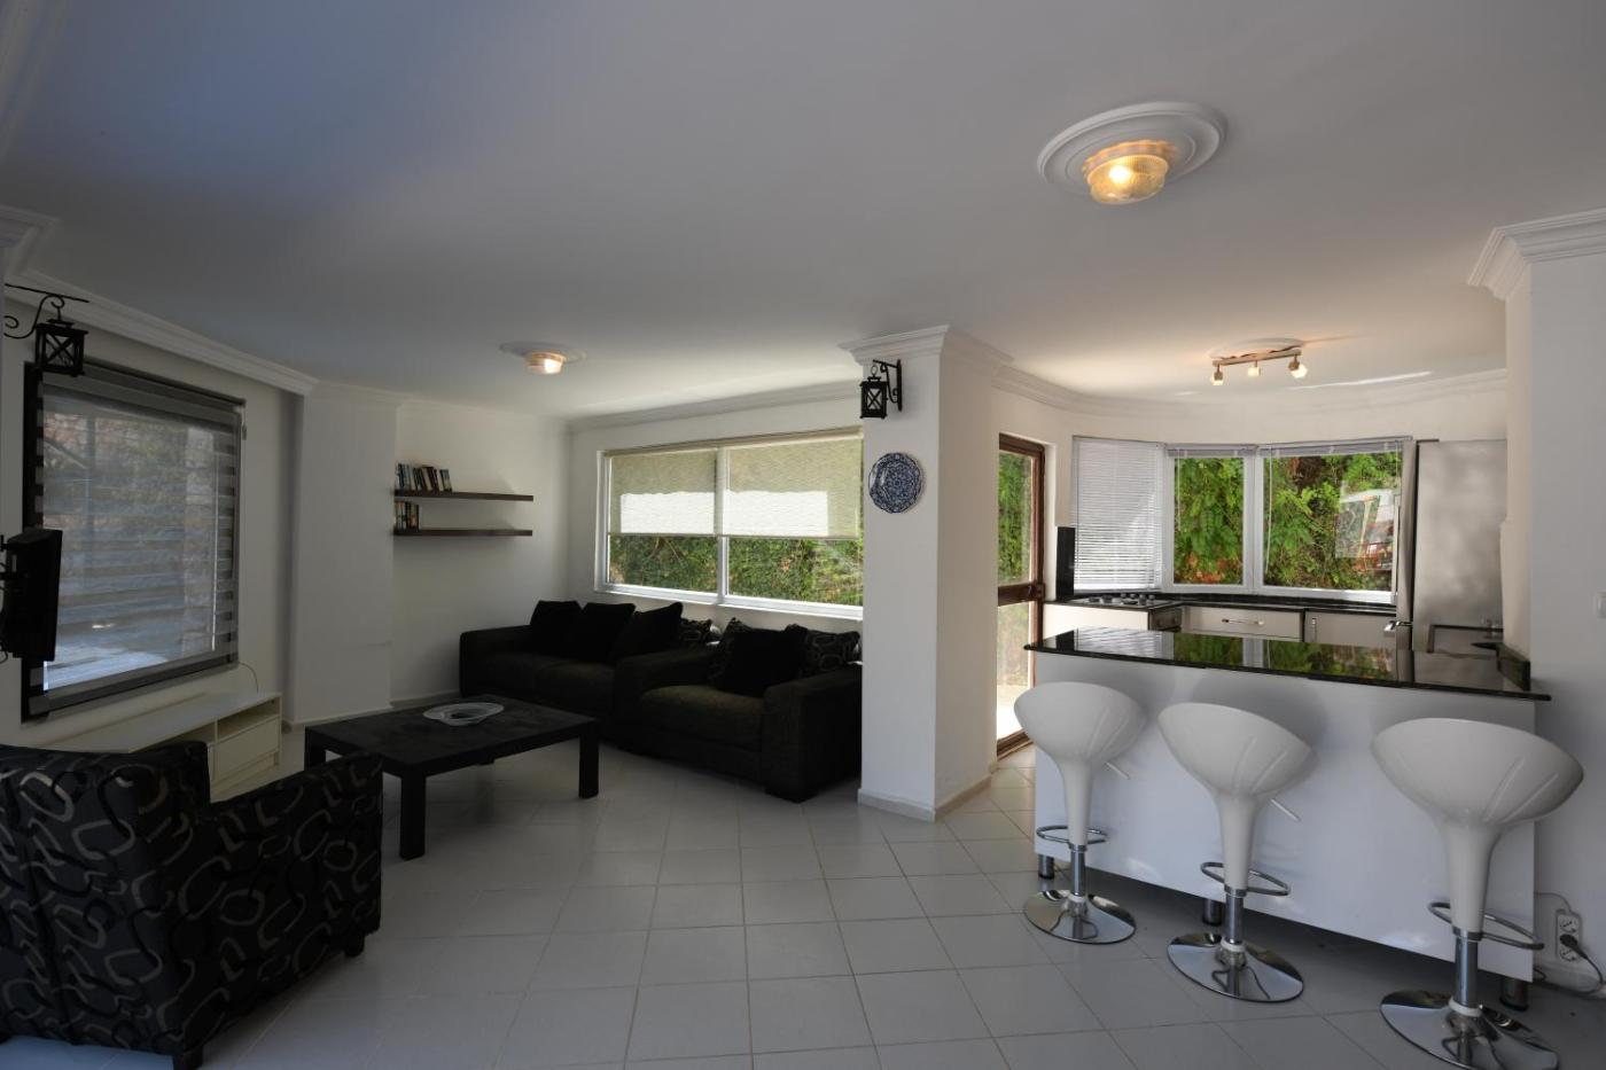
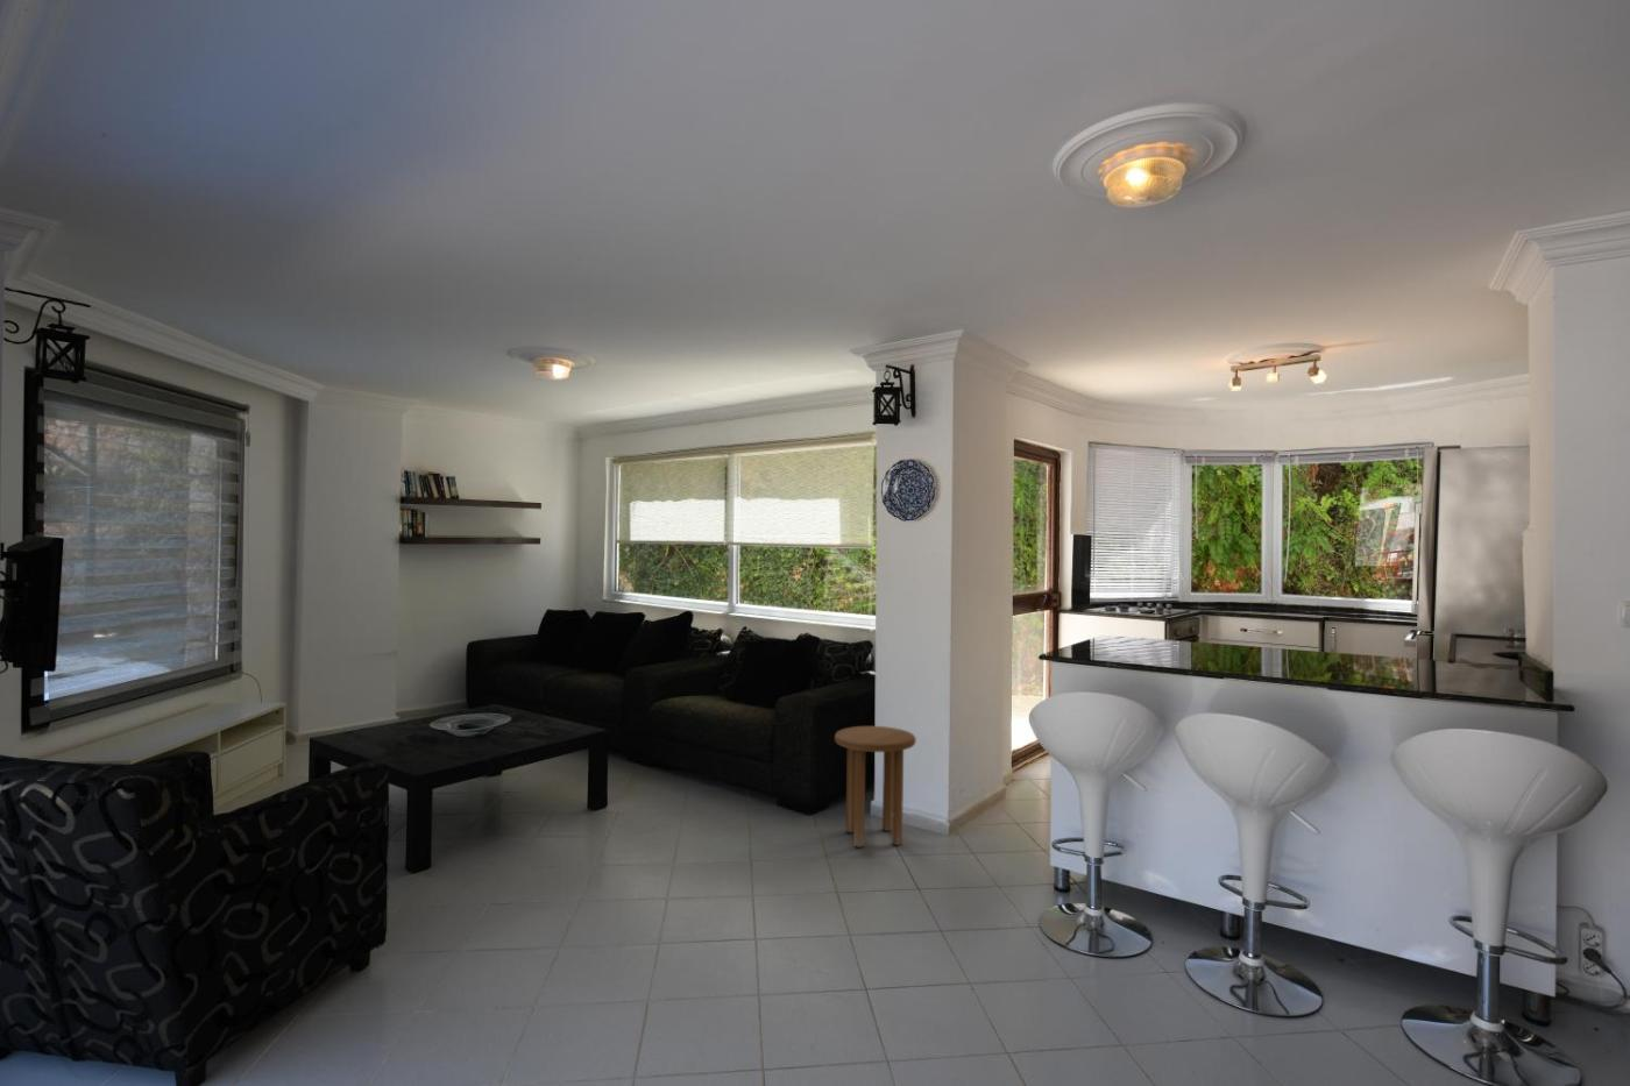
+ side table (882, 785)
